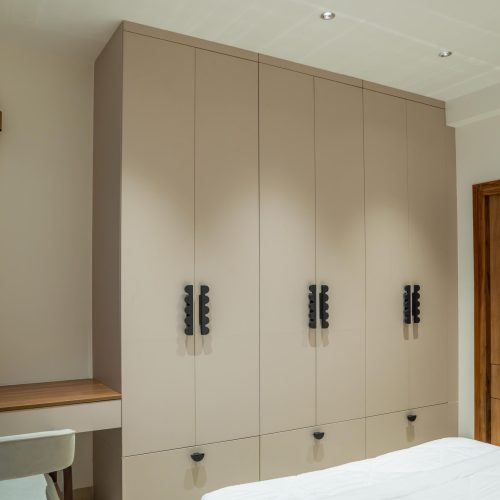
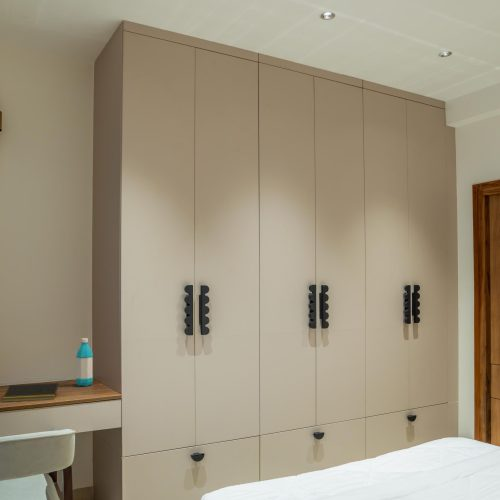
+ water bottle (84, 361)
+ notepad (31, 392)
